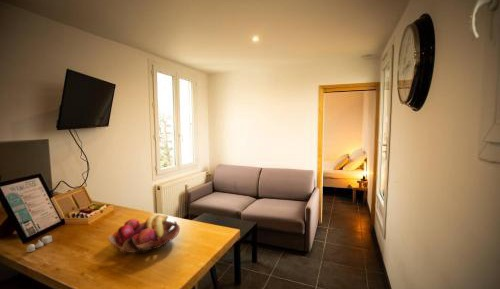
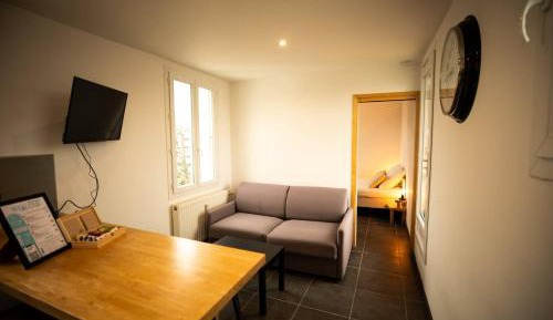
- salt and pepper shaker set (39, 243)
- fruit basket (147, 231)
